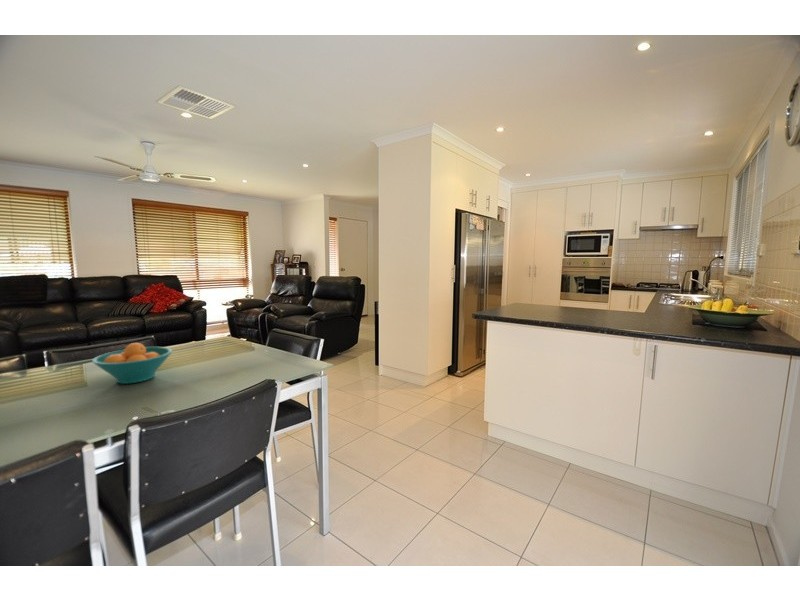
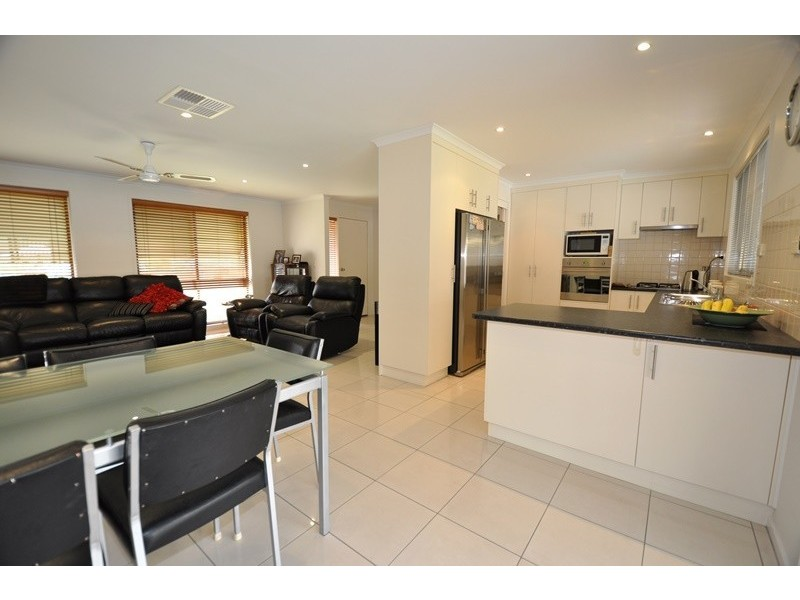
- fruit bowl (134, 361)
